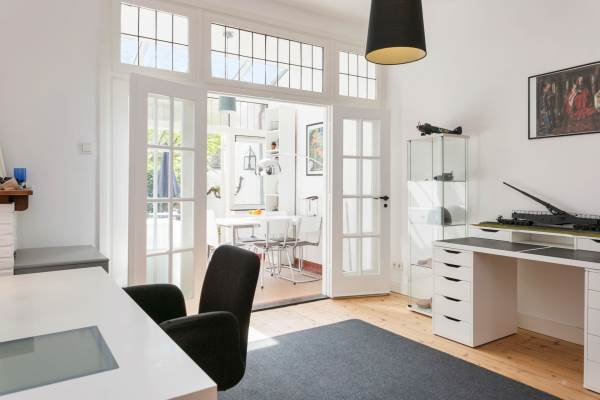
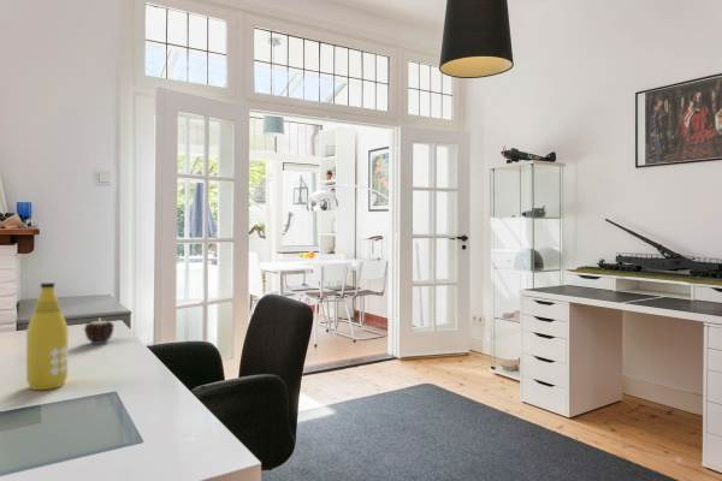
+ bottle (47, 334)
+ candle (99, 329)
